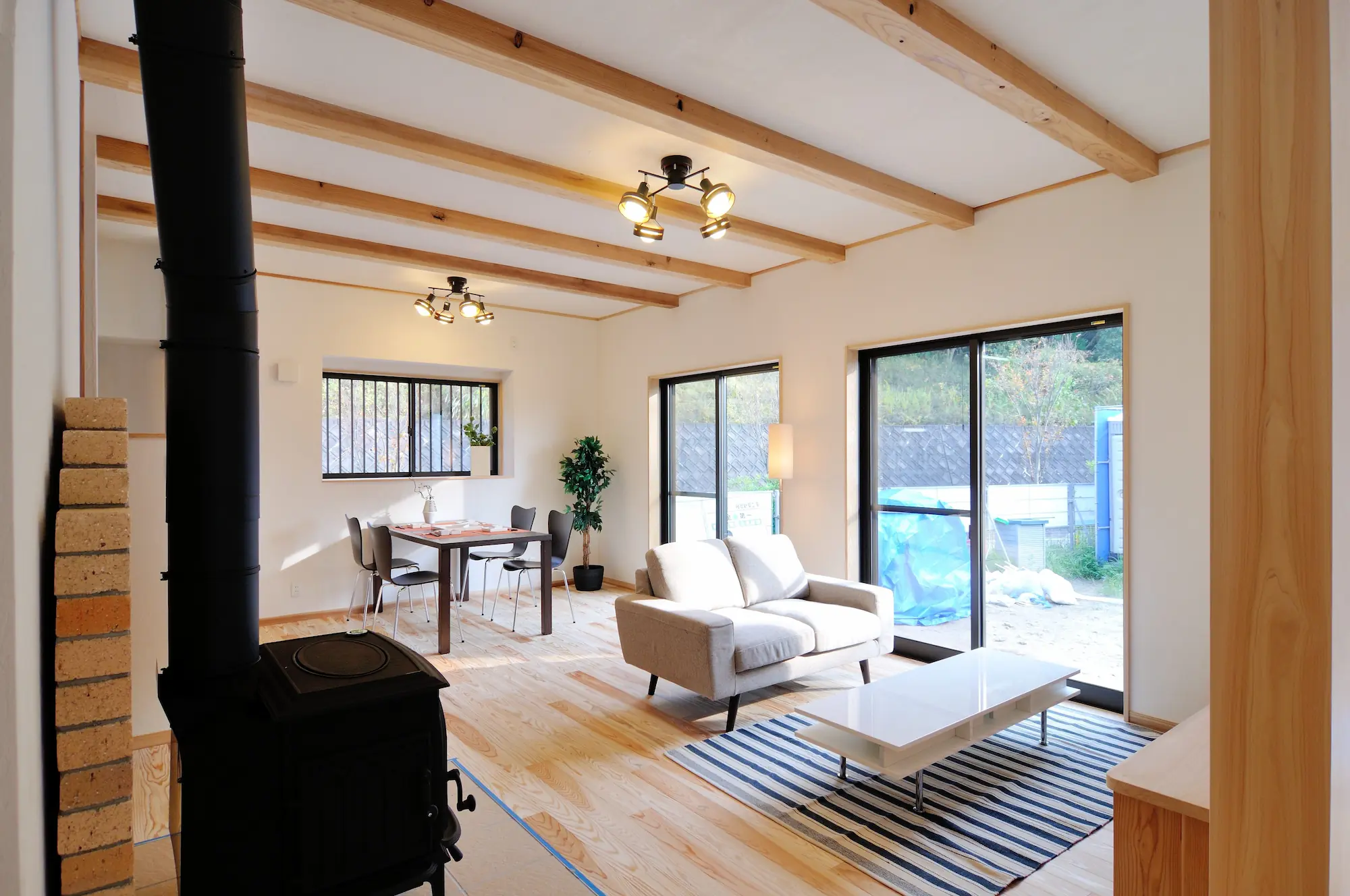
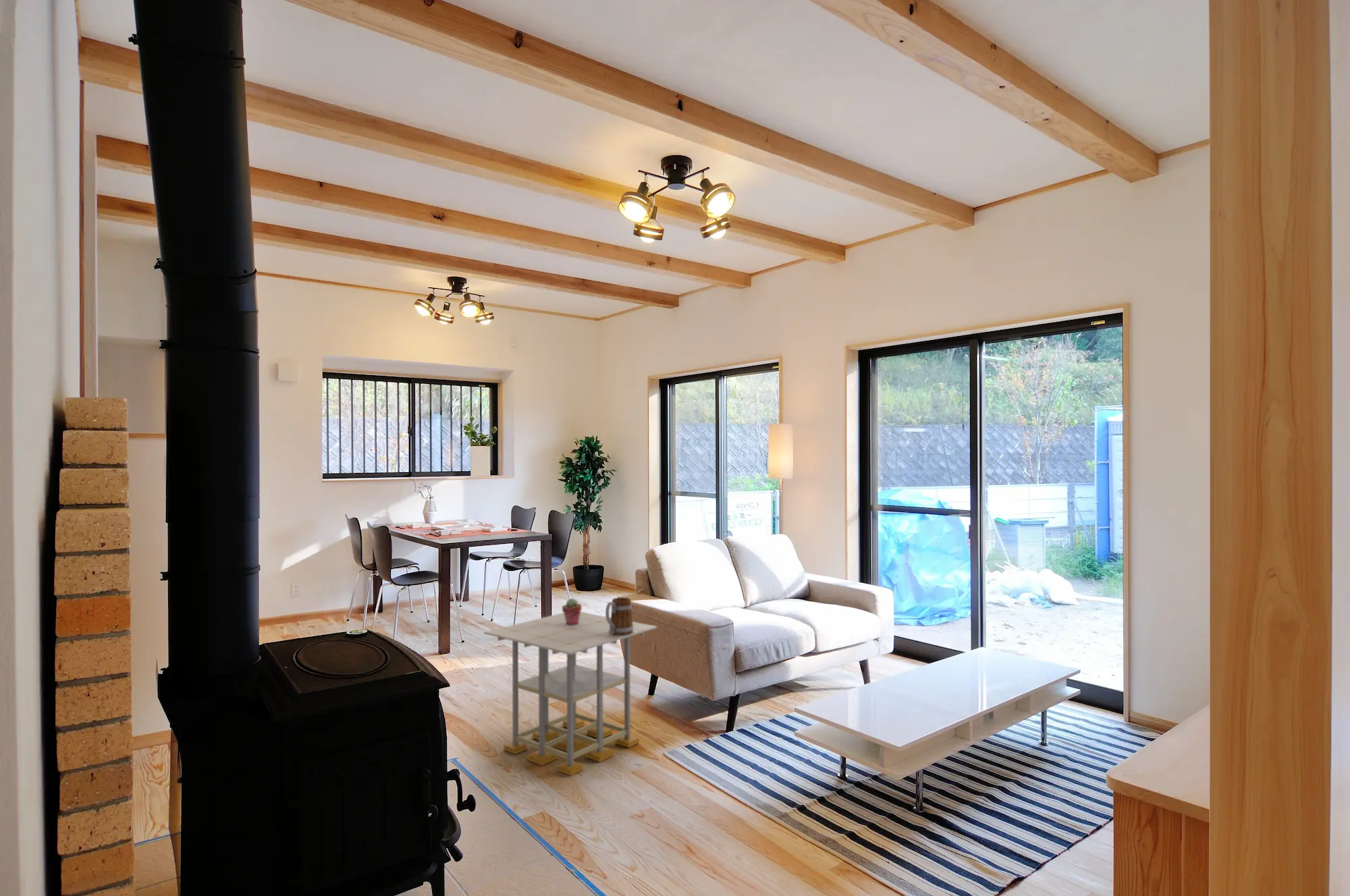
+ mug (618, 616)
+ potted succulent (572, 610)
+ side table (572, 688)
